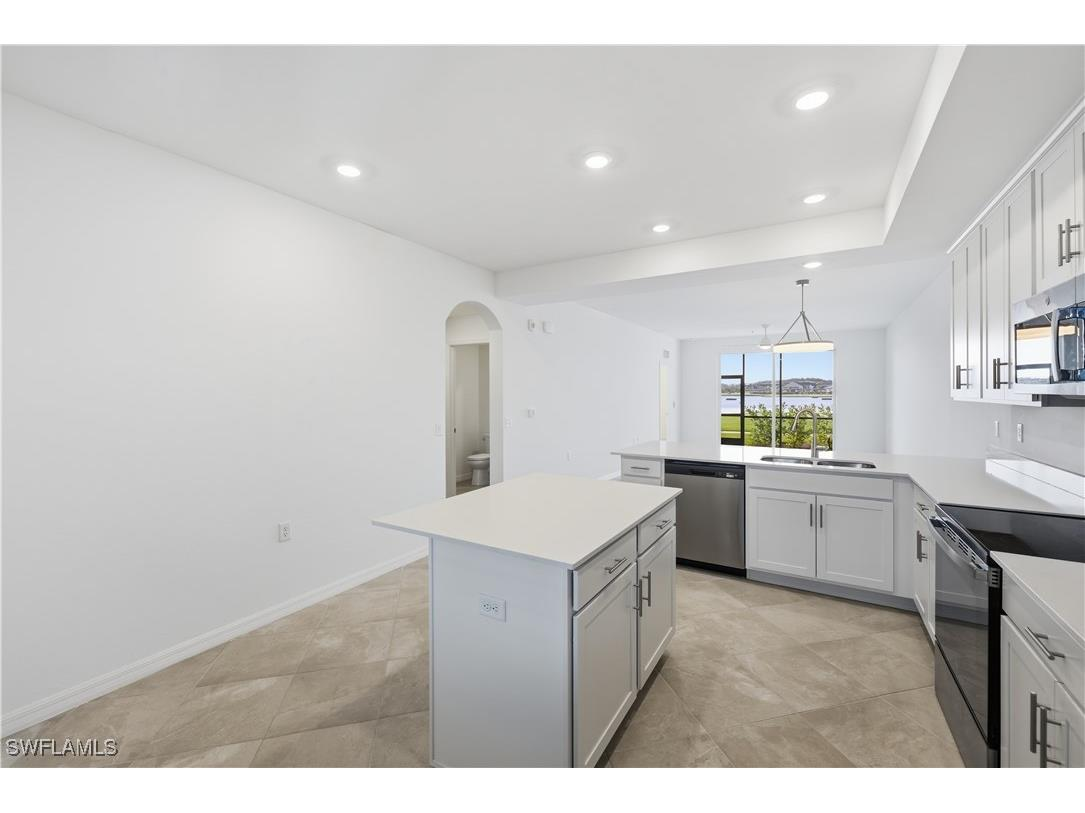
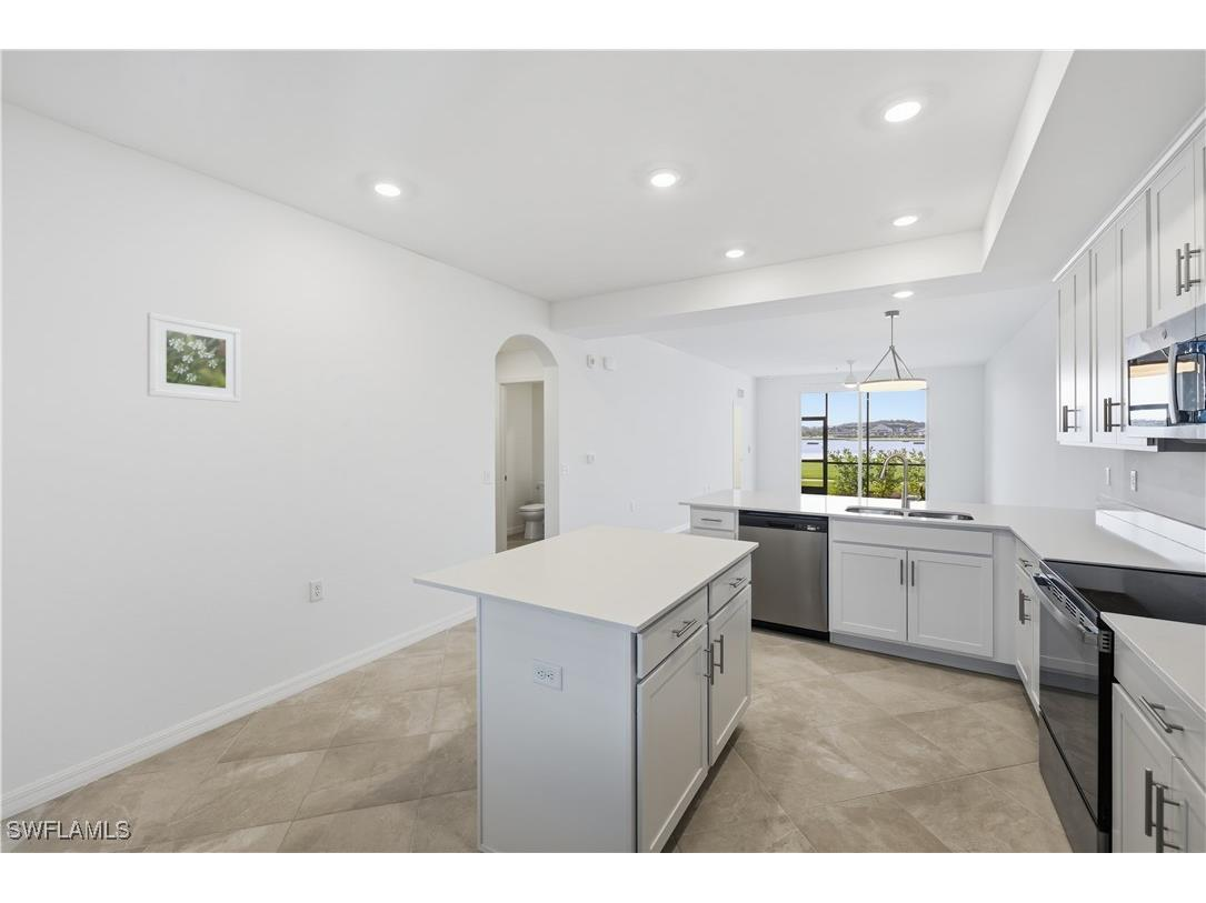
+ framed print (196, 360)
